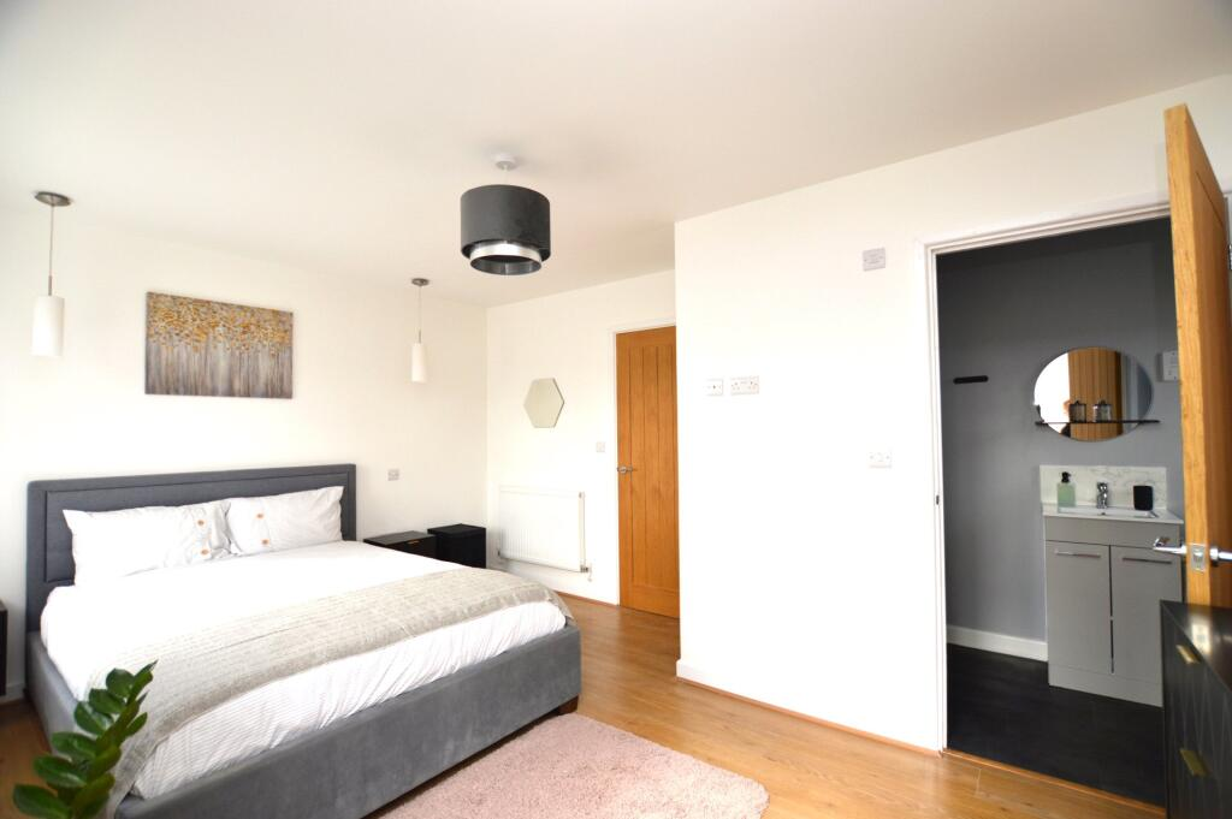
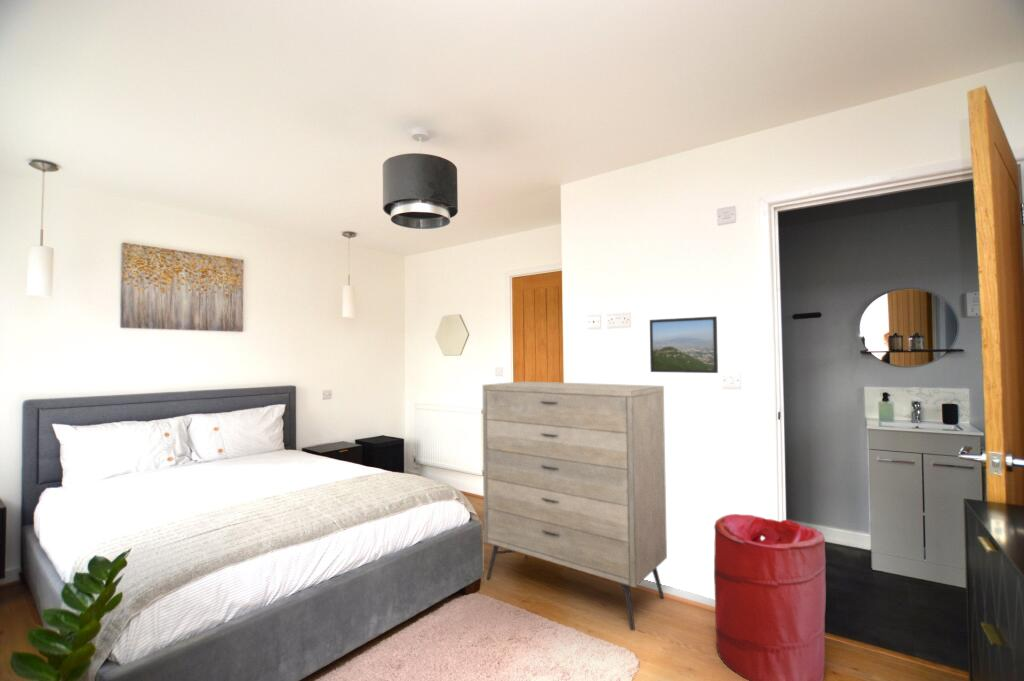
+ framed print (682, 345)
+ dresser (570, 486)
+ laundry hamper (768, 590)
